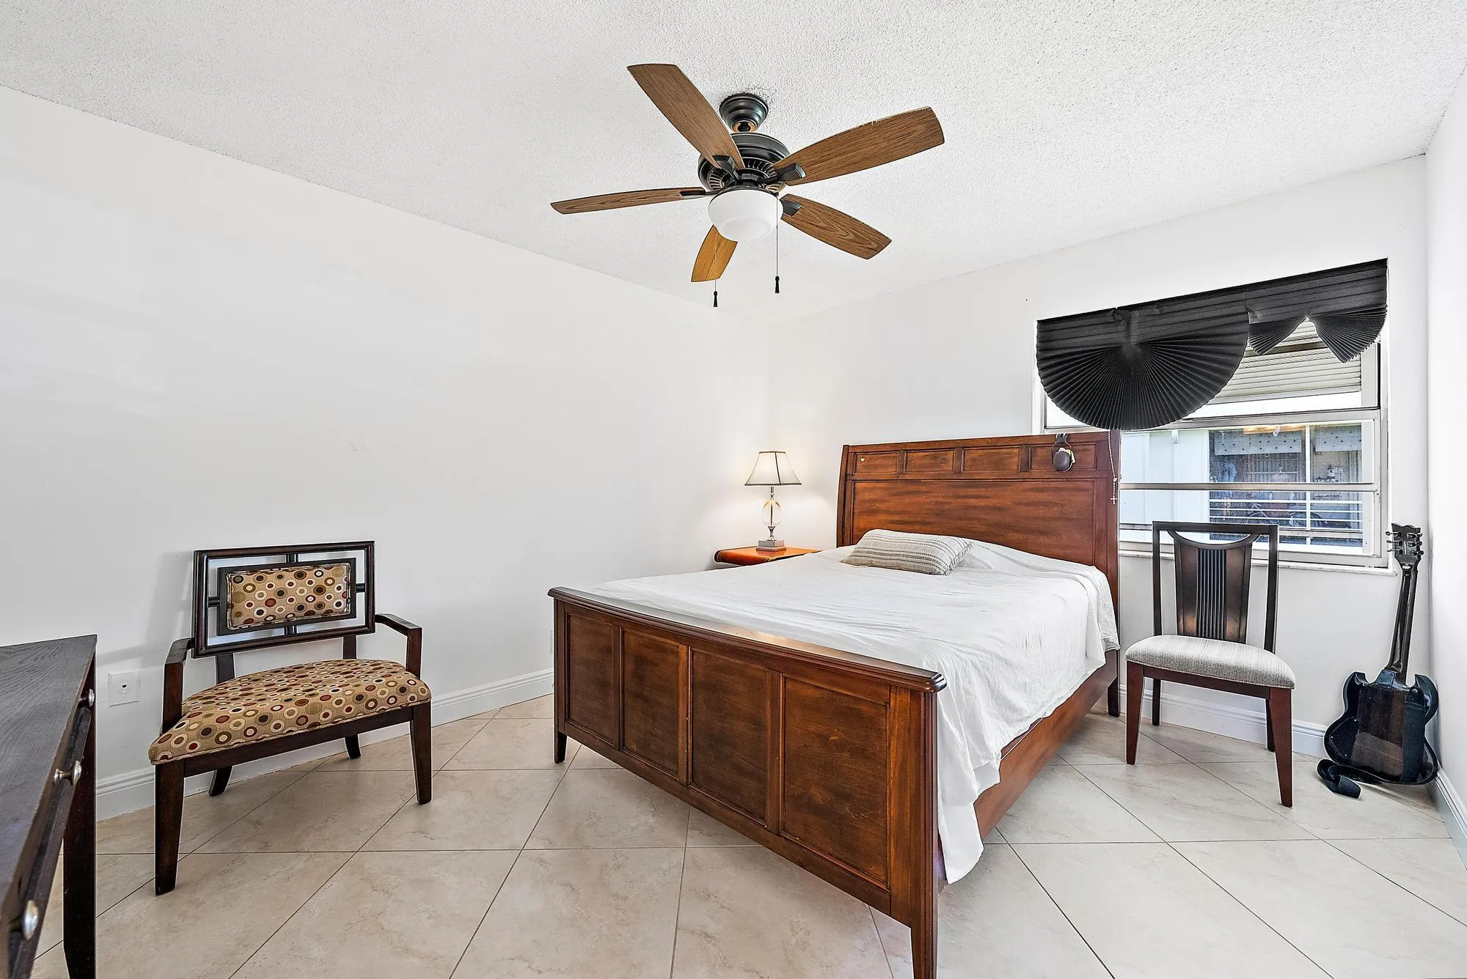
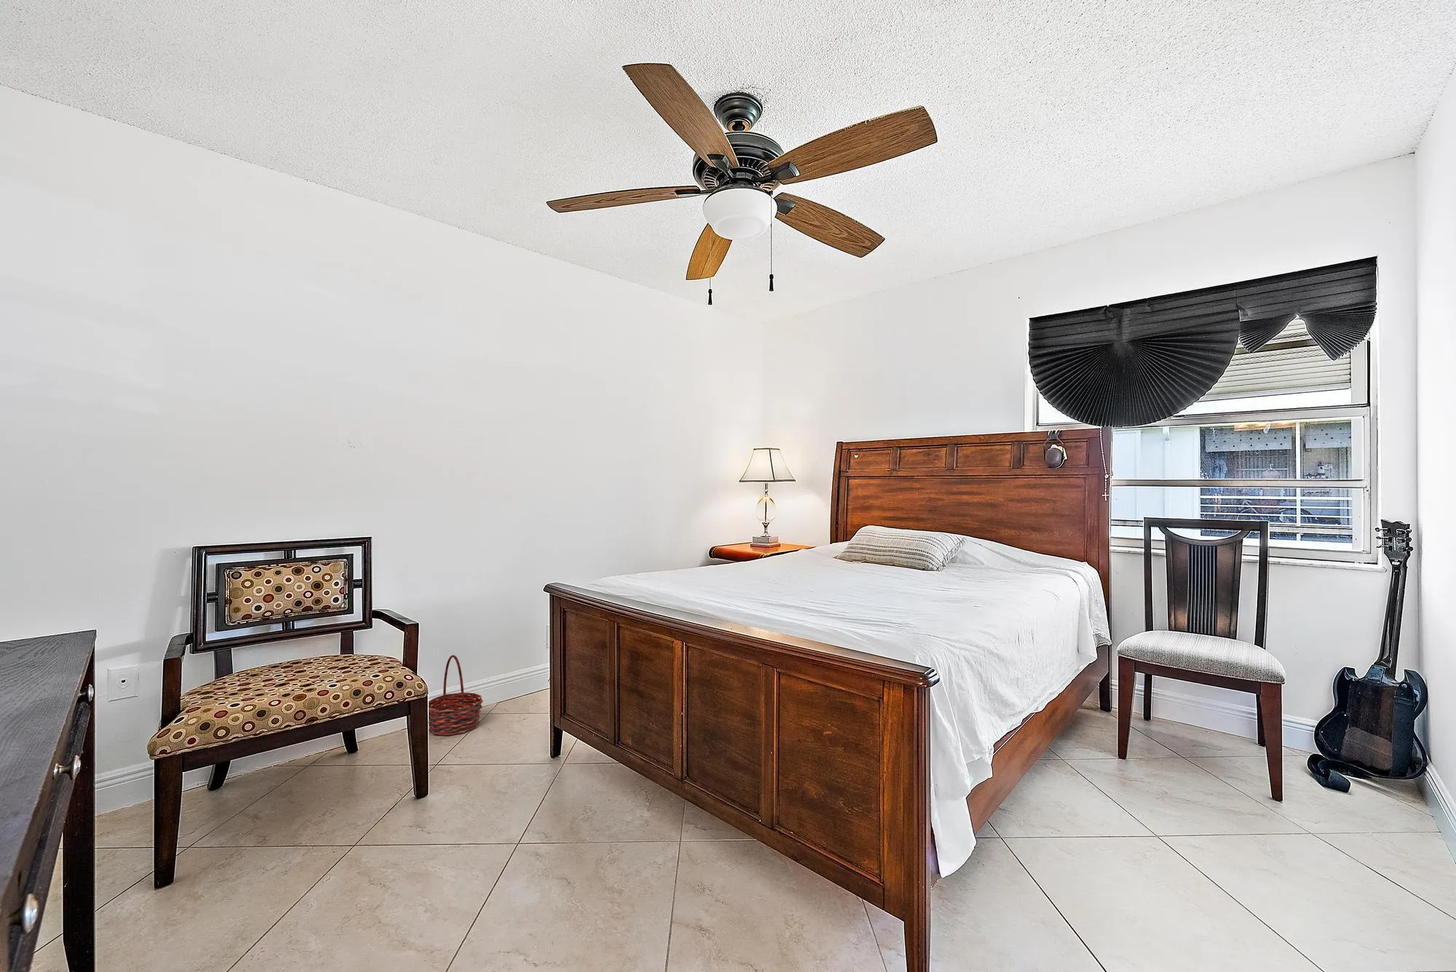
+ basket (455, 693)
